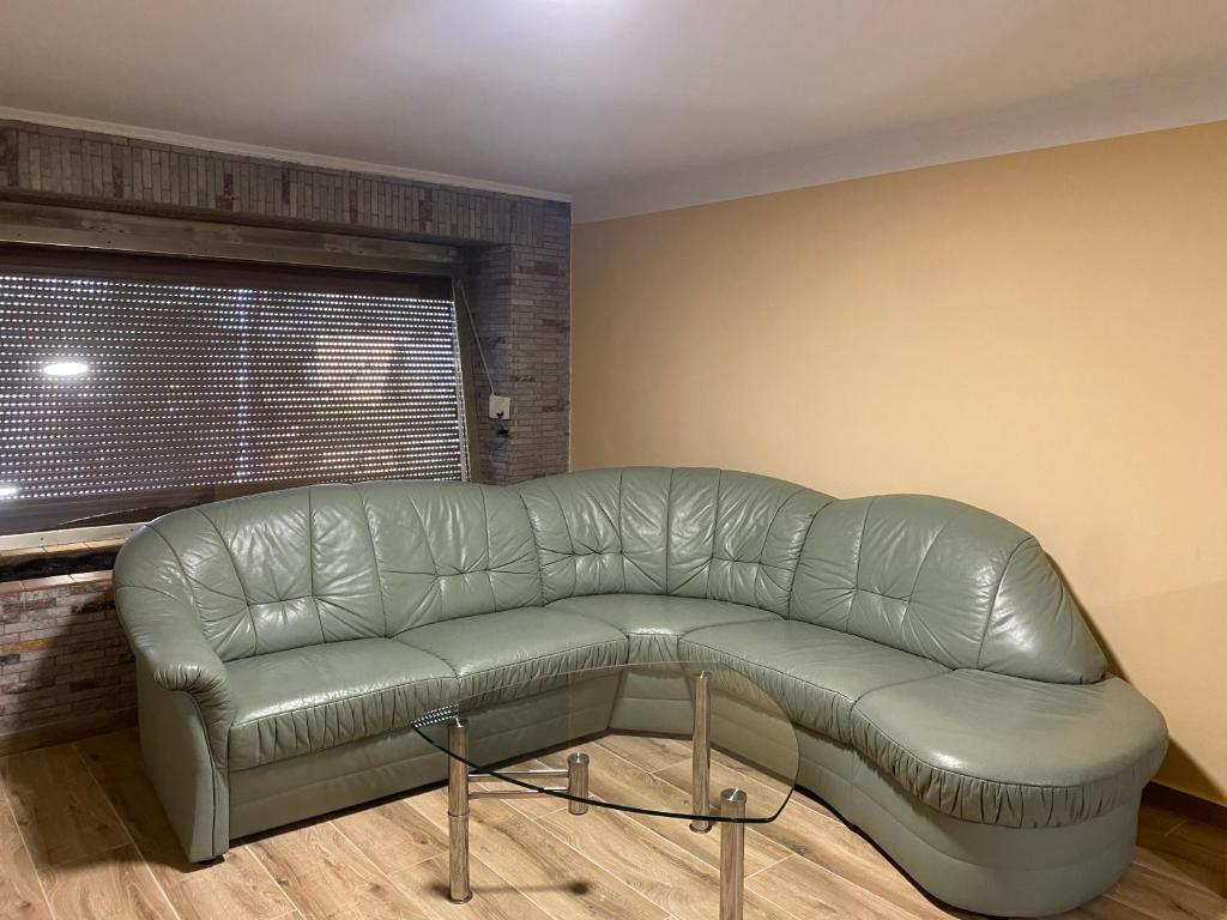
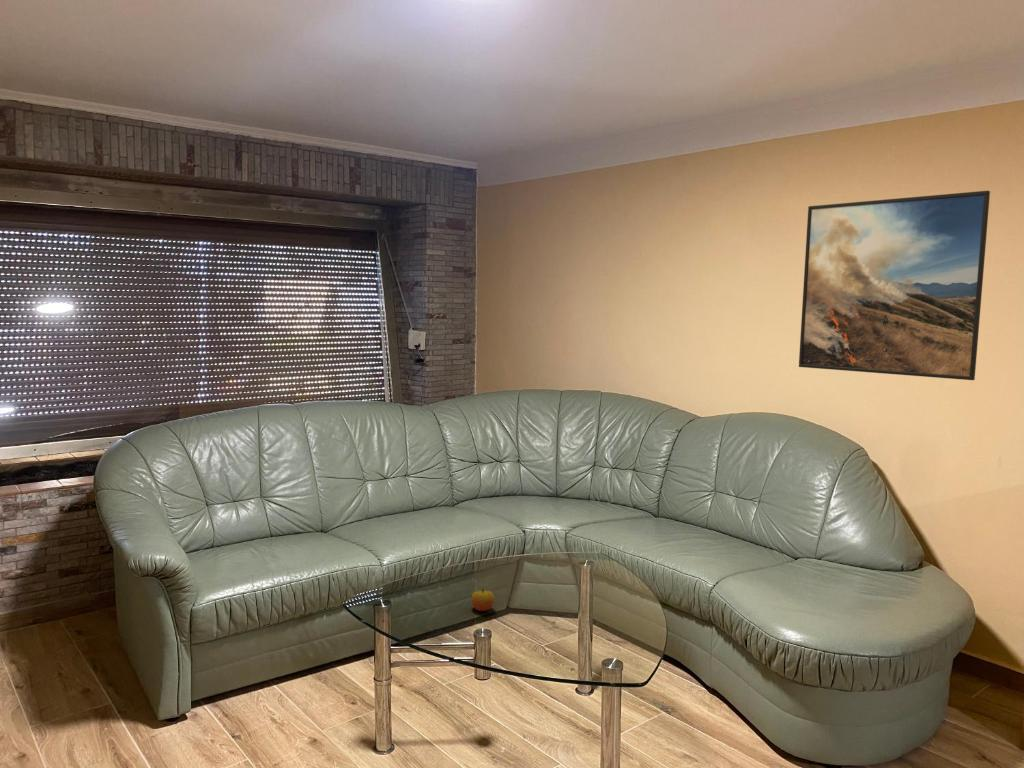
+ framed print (885, 287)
+ apple (482, 599)
